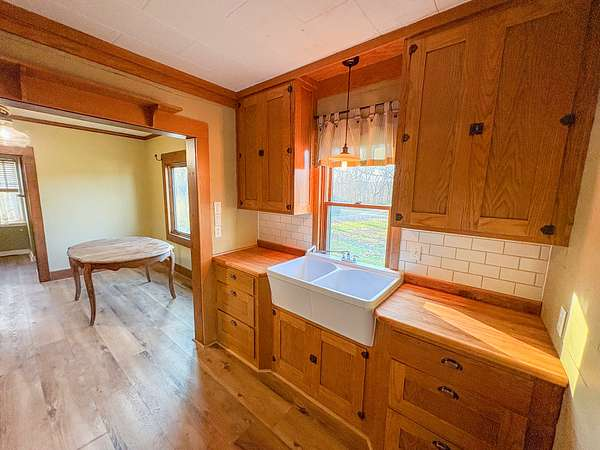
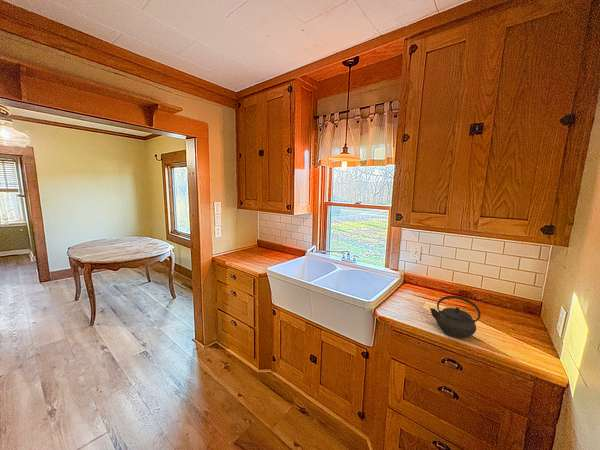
+ kettle (453, 313)
